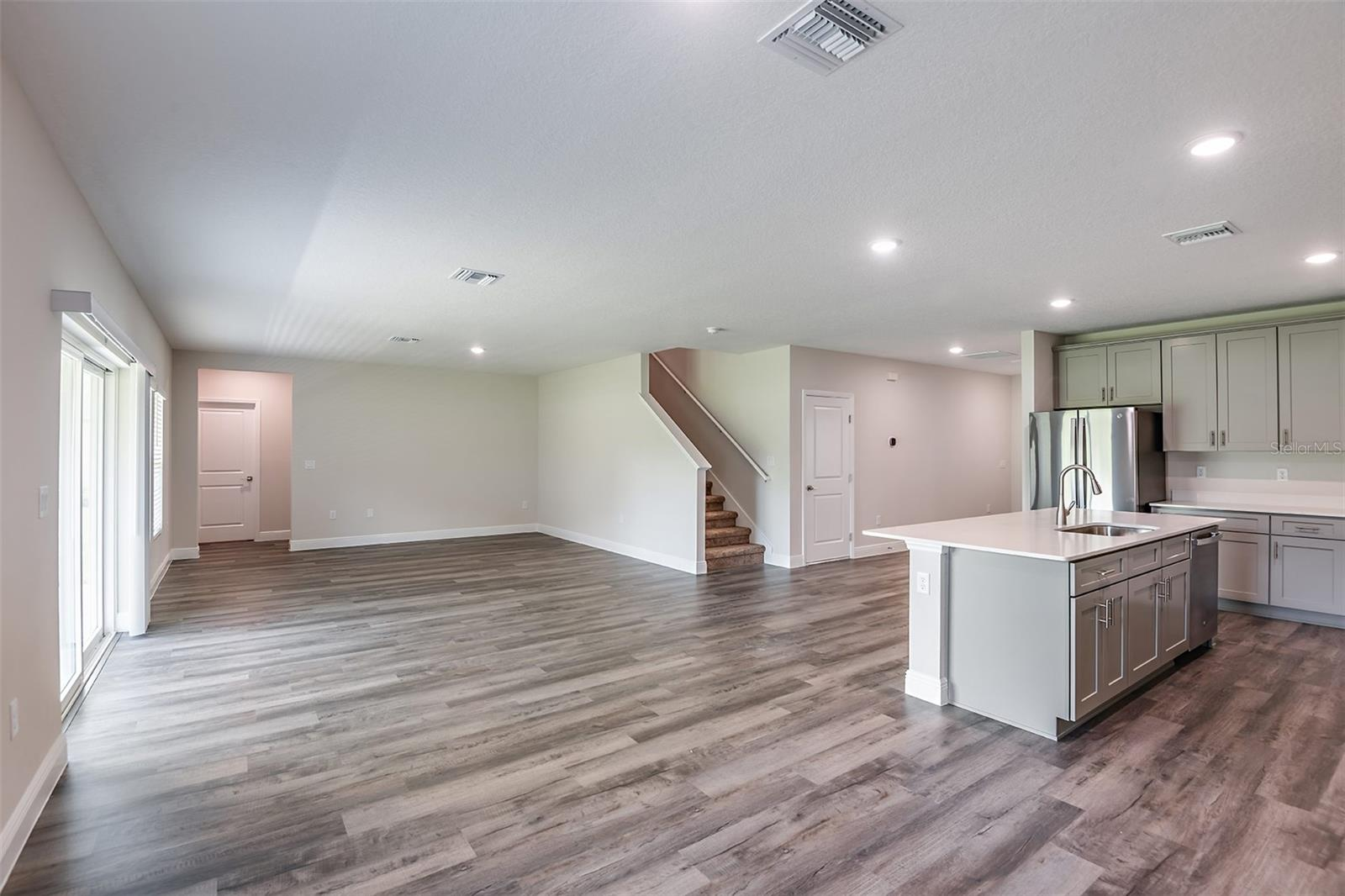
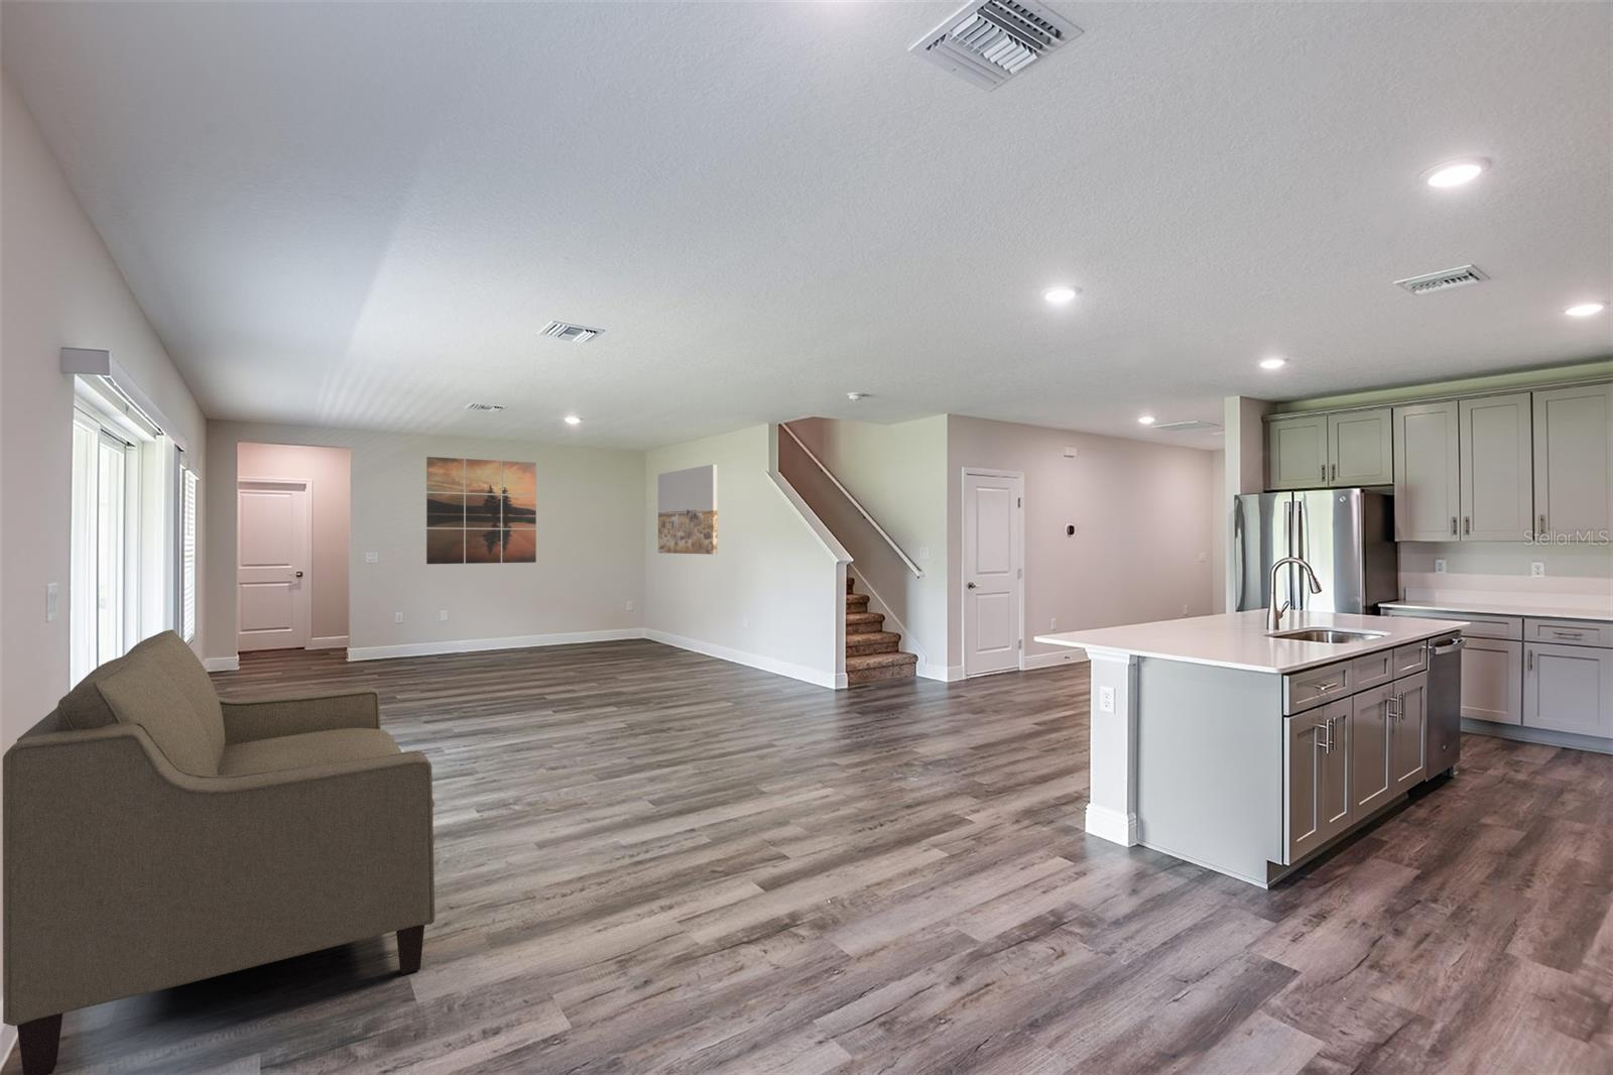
+ wall art (686, 511)
+ sofa (255, 777)
+ wall art (483, 511)
